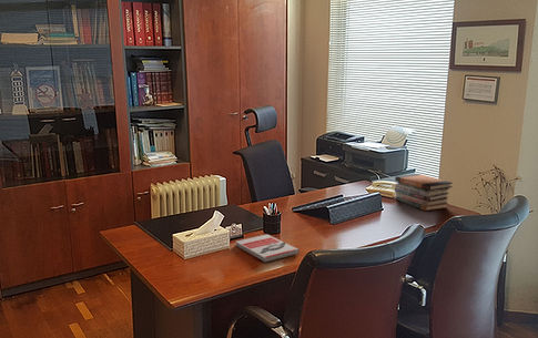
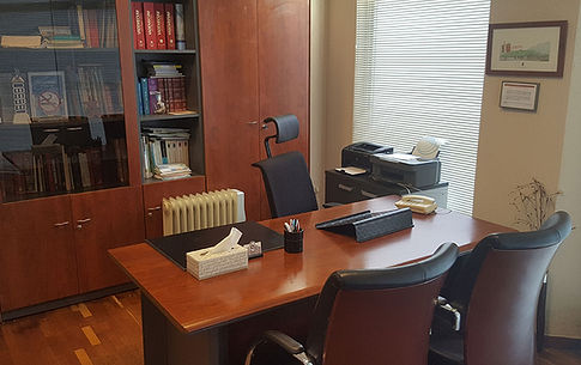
- book stack (422, 191)
- book (266, 247)
